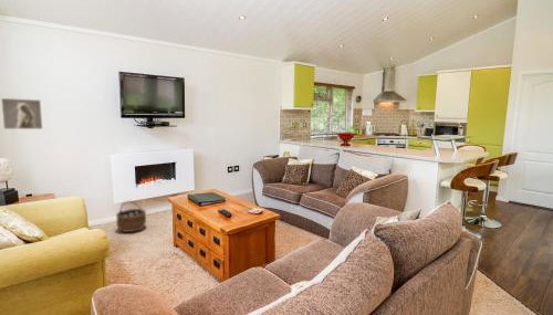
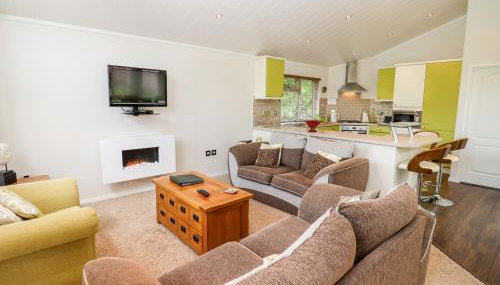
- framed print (22, 114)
- wicker basket (131, 216)
